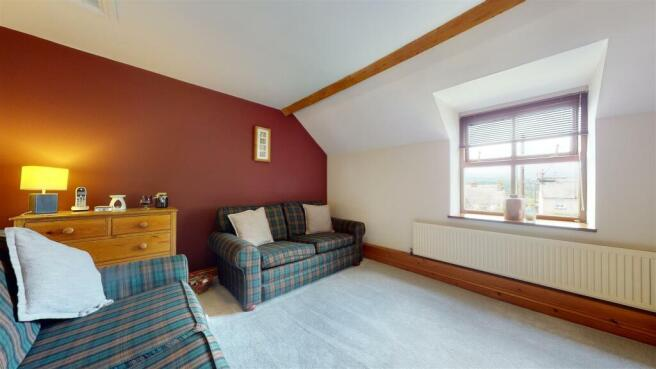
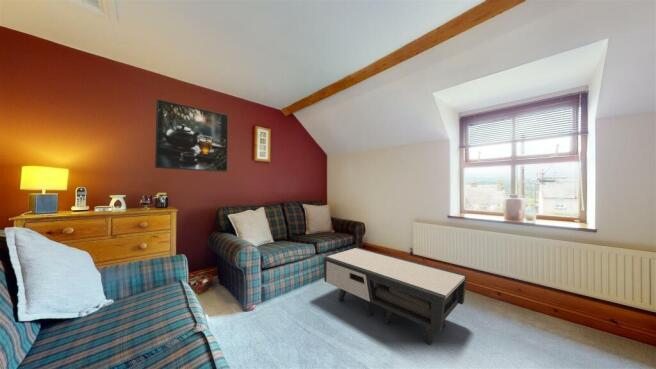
+ coffee table (387, 288)
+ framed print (195, 139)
